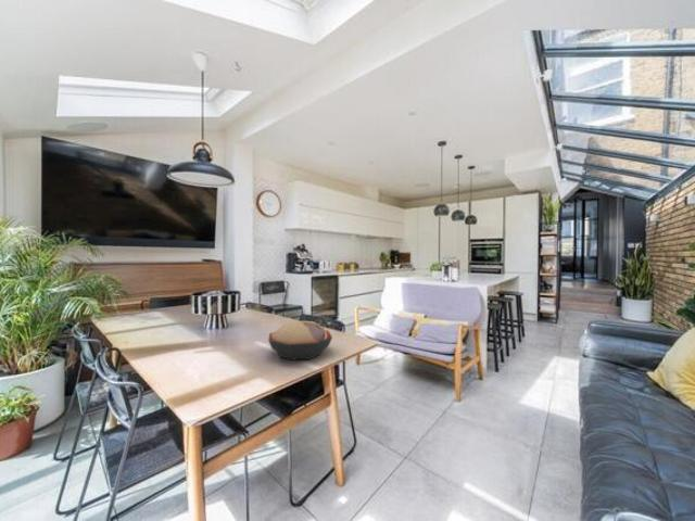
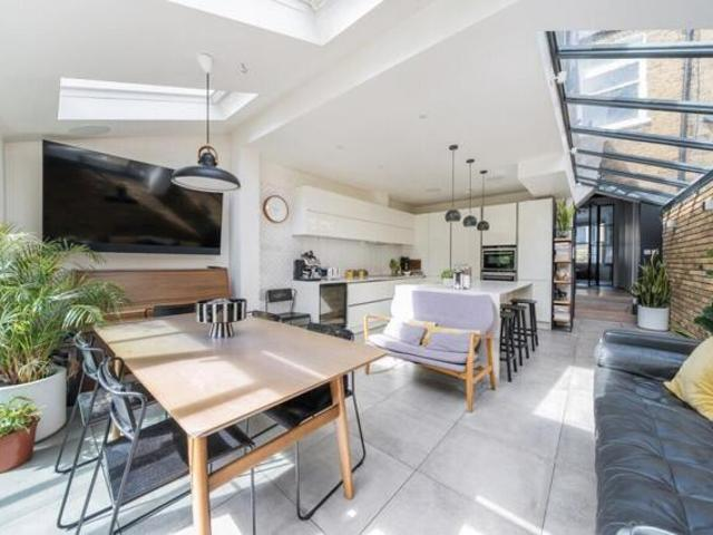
- decorative bowl (300, 336)
